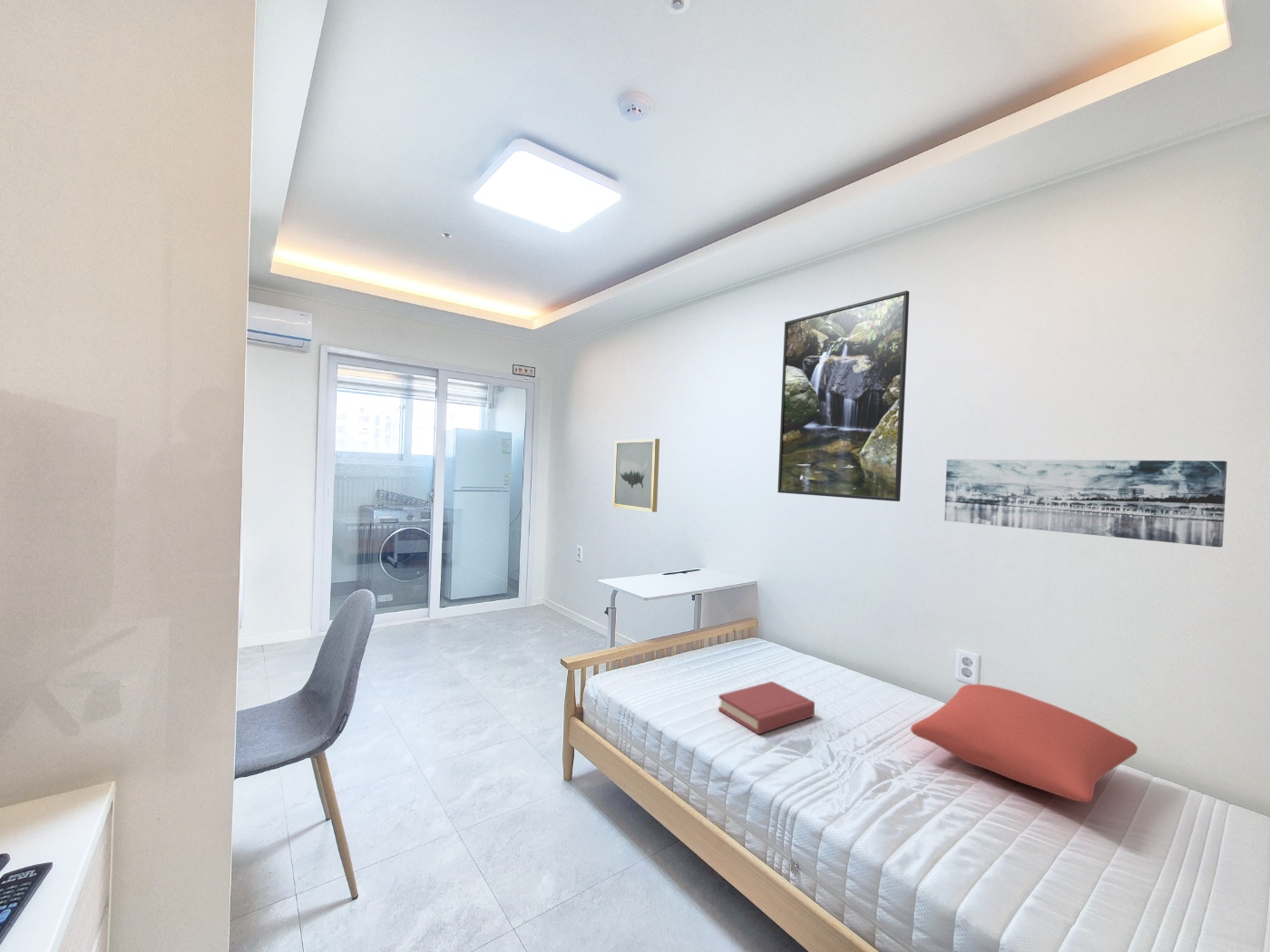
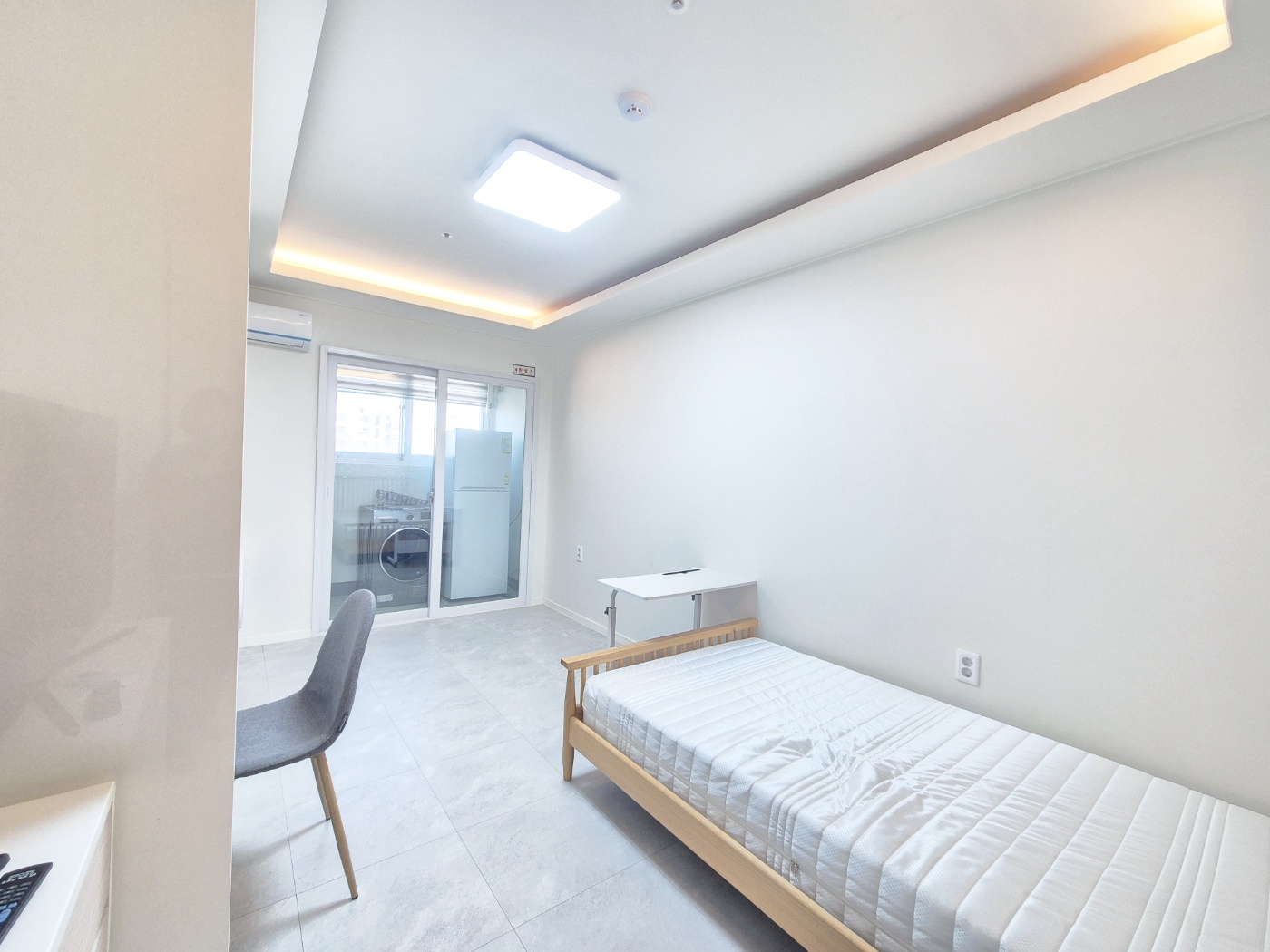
- hardback book (766, 705)
- wall art (1062, 495)
- wall art (634, 474)
- cushion (1015, 736)
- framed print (836, 403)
